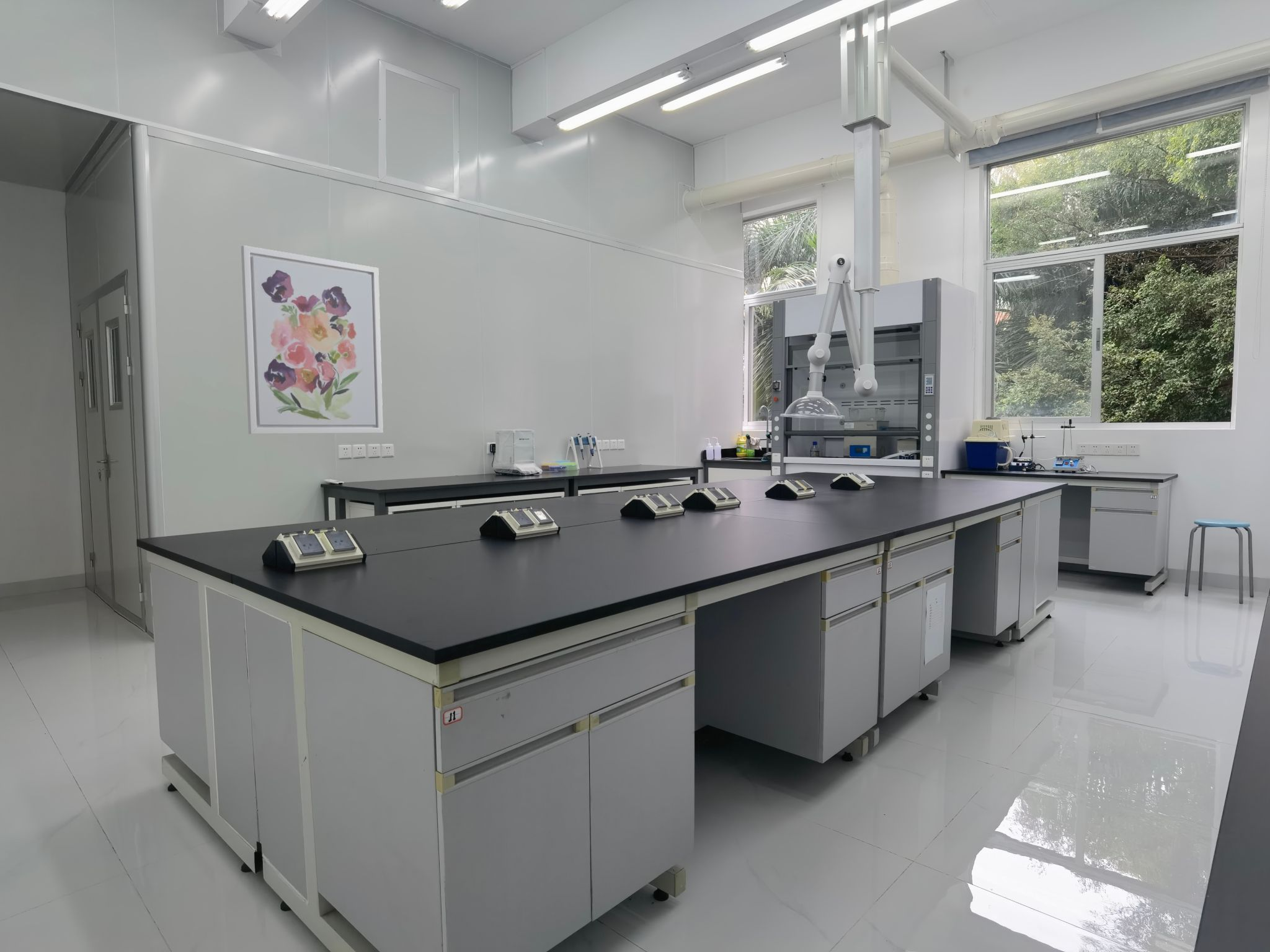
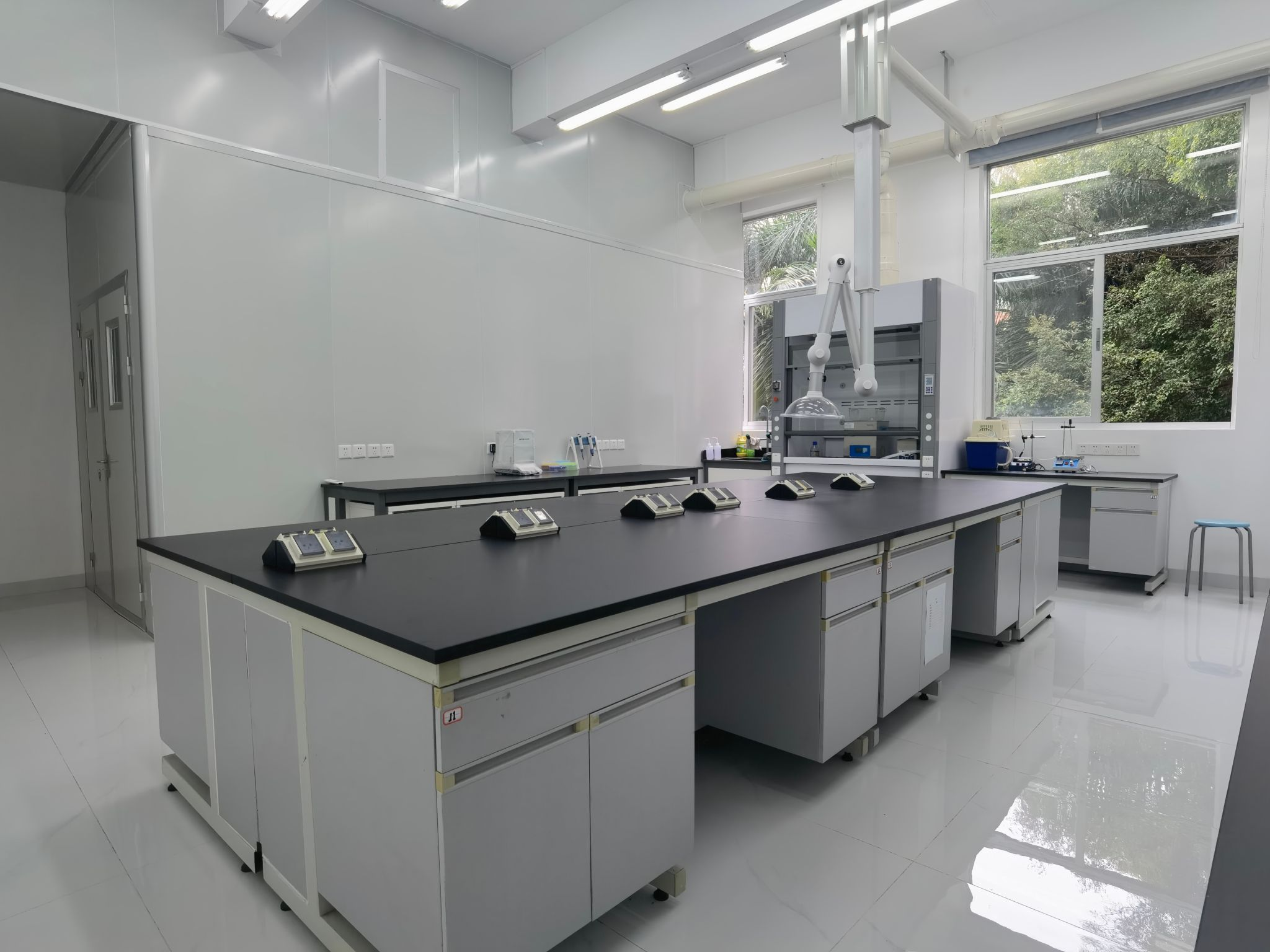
- wall art (317, 346)
